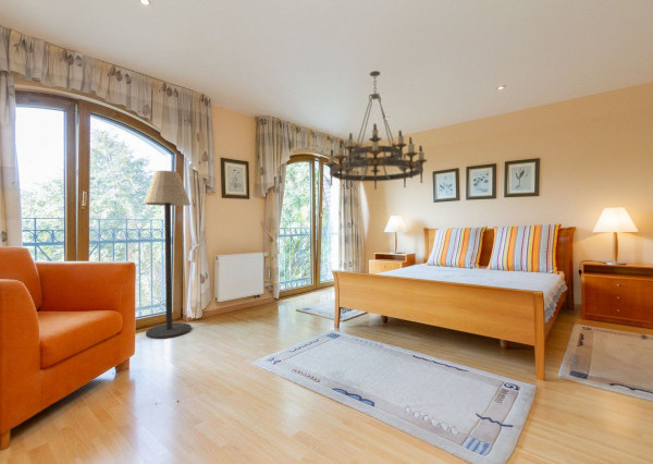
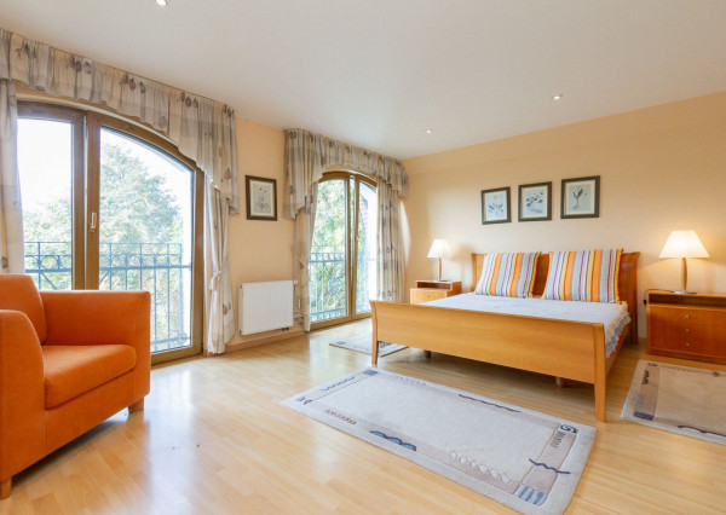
- floor lamp (168, 252)
- chandelier (374, 129)
